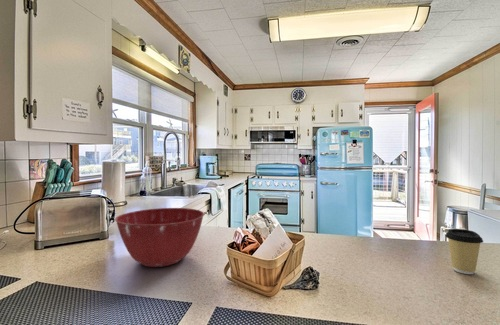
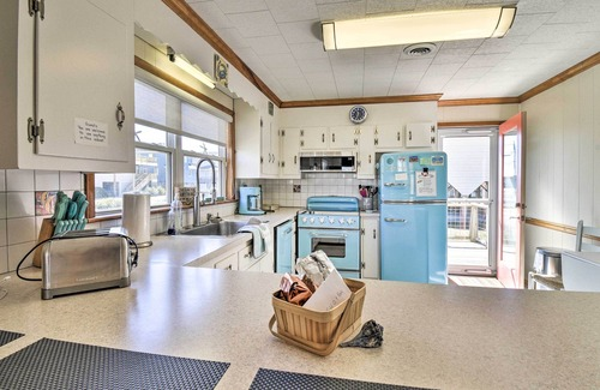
- mixing bowl (162, 236)
- coffee cup (463, 251)
